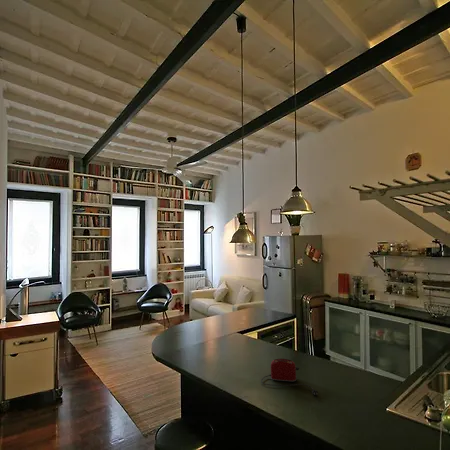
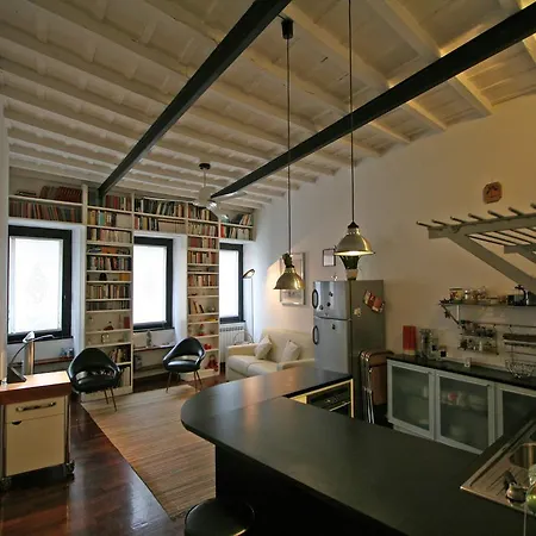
- toaster (288, 374)
